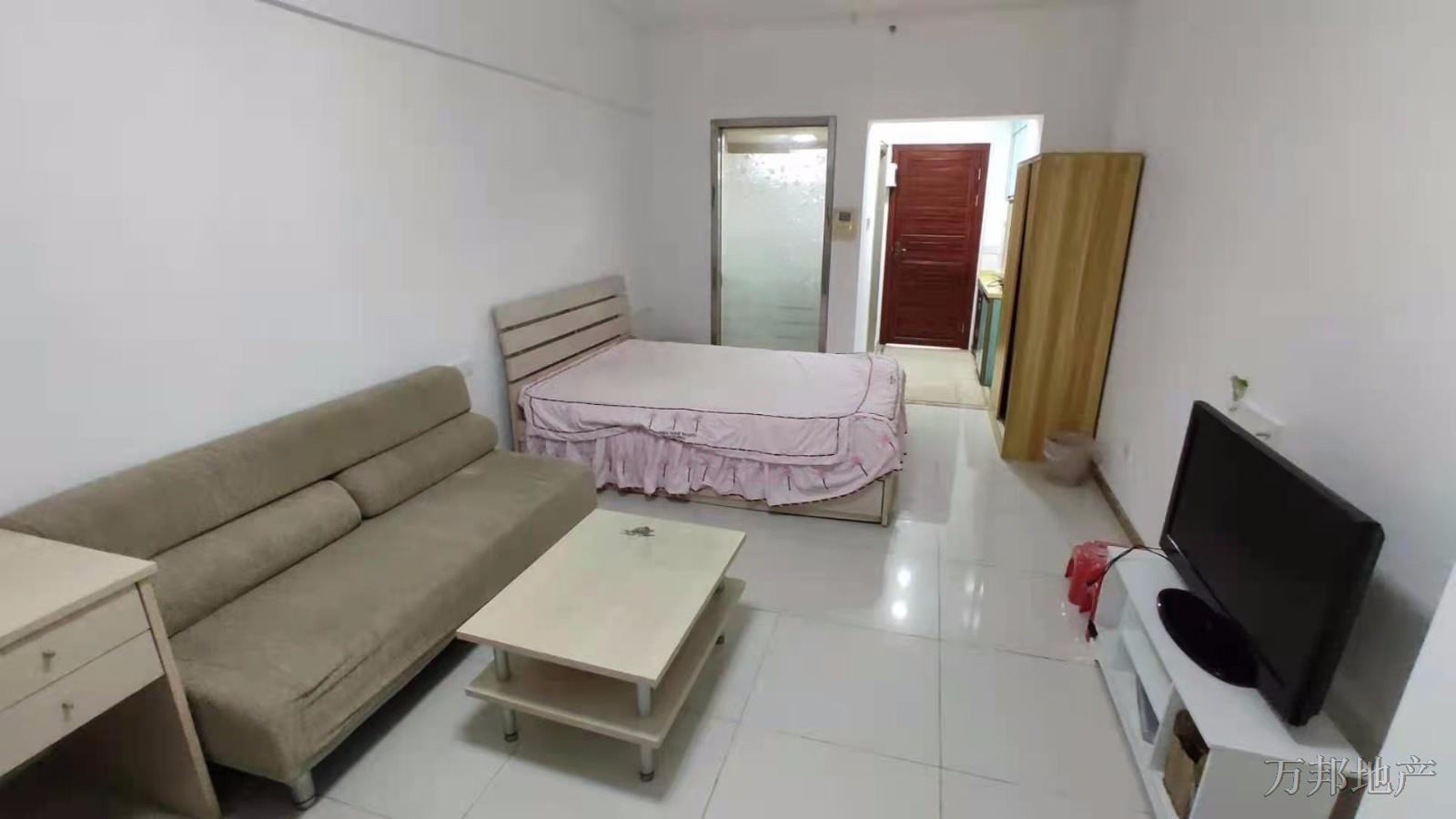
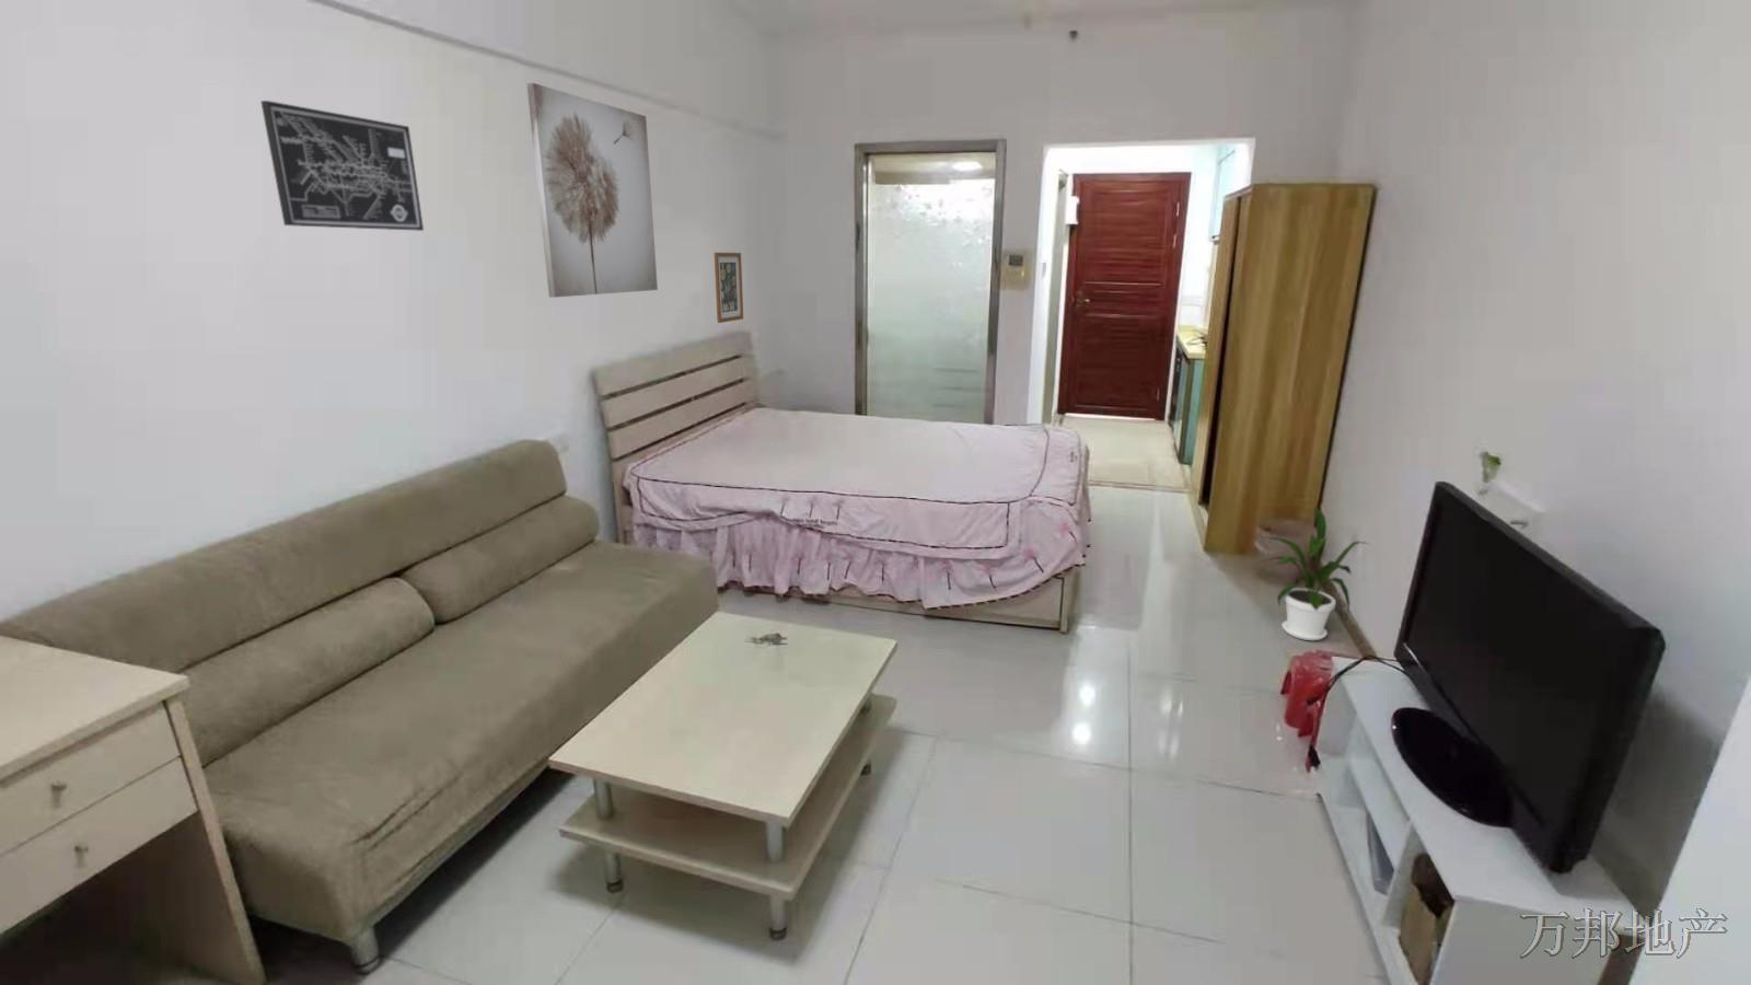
+ house plant (1310, 575)
+ wall art (350, 172)
+ wall art (729, 286)
+ wall art (601, 200)
